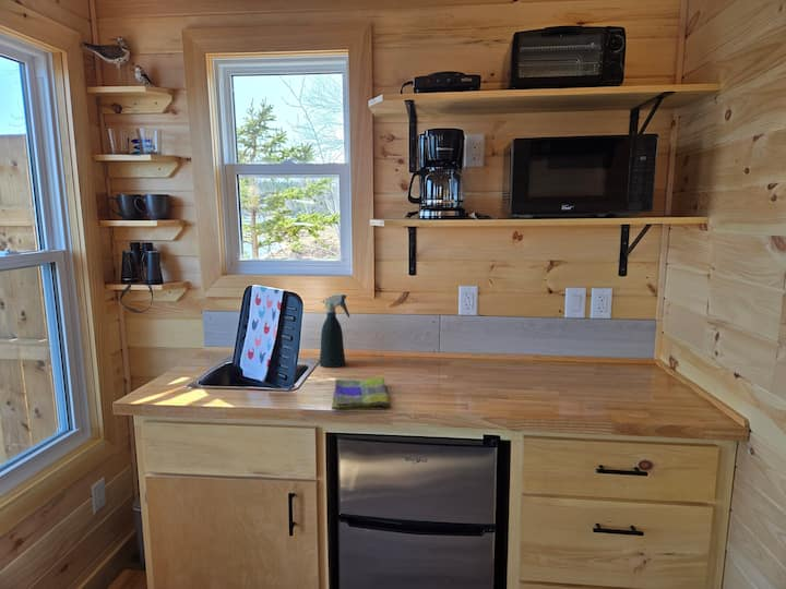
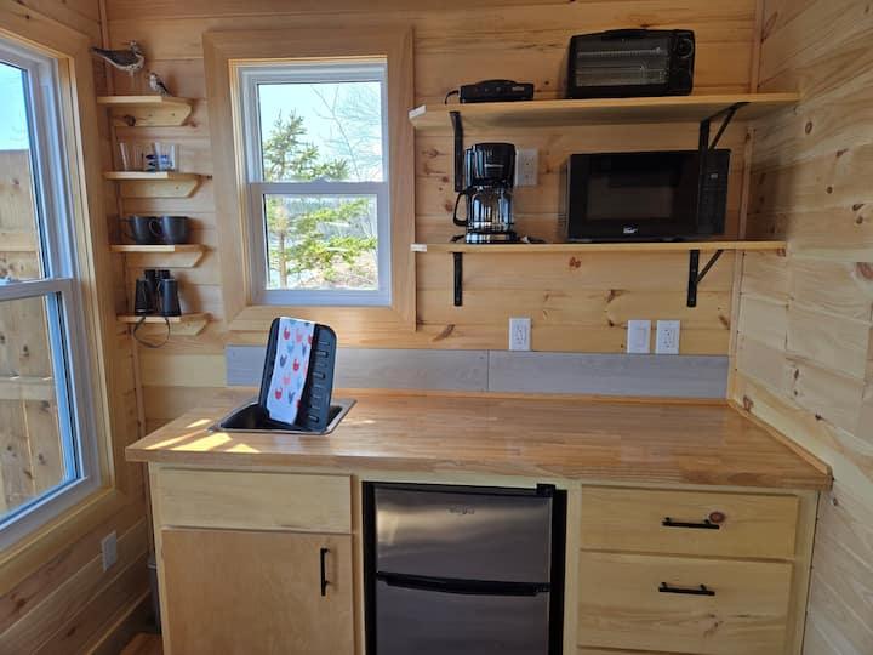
- spray bottle (333, 328)
- dish towel (360, 393)
